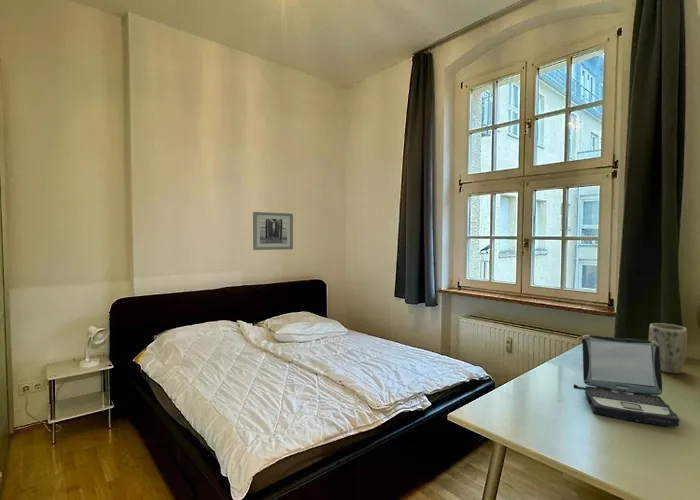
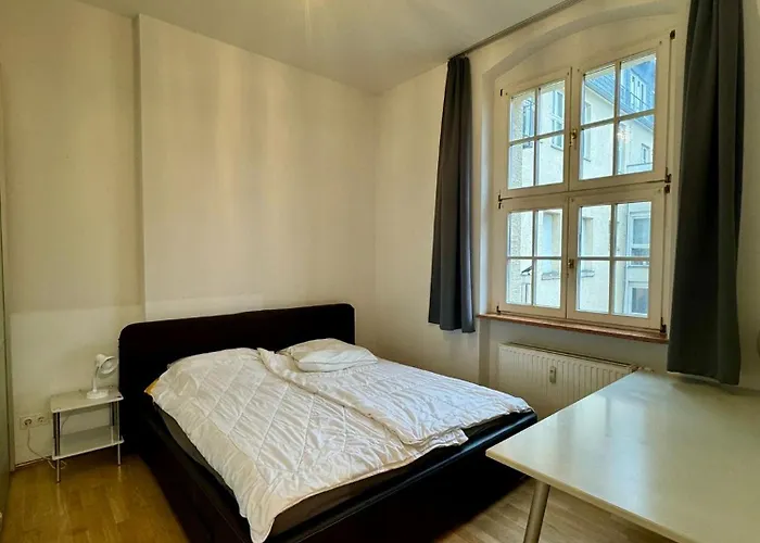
- laptop (624, 375)
- wall art (273, 231)
- plant pot (667, 348)
